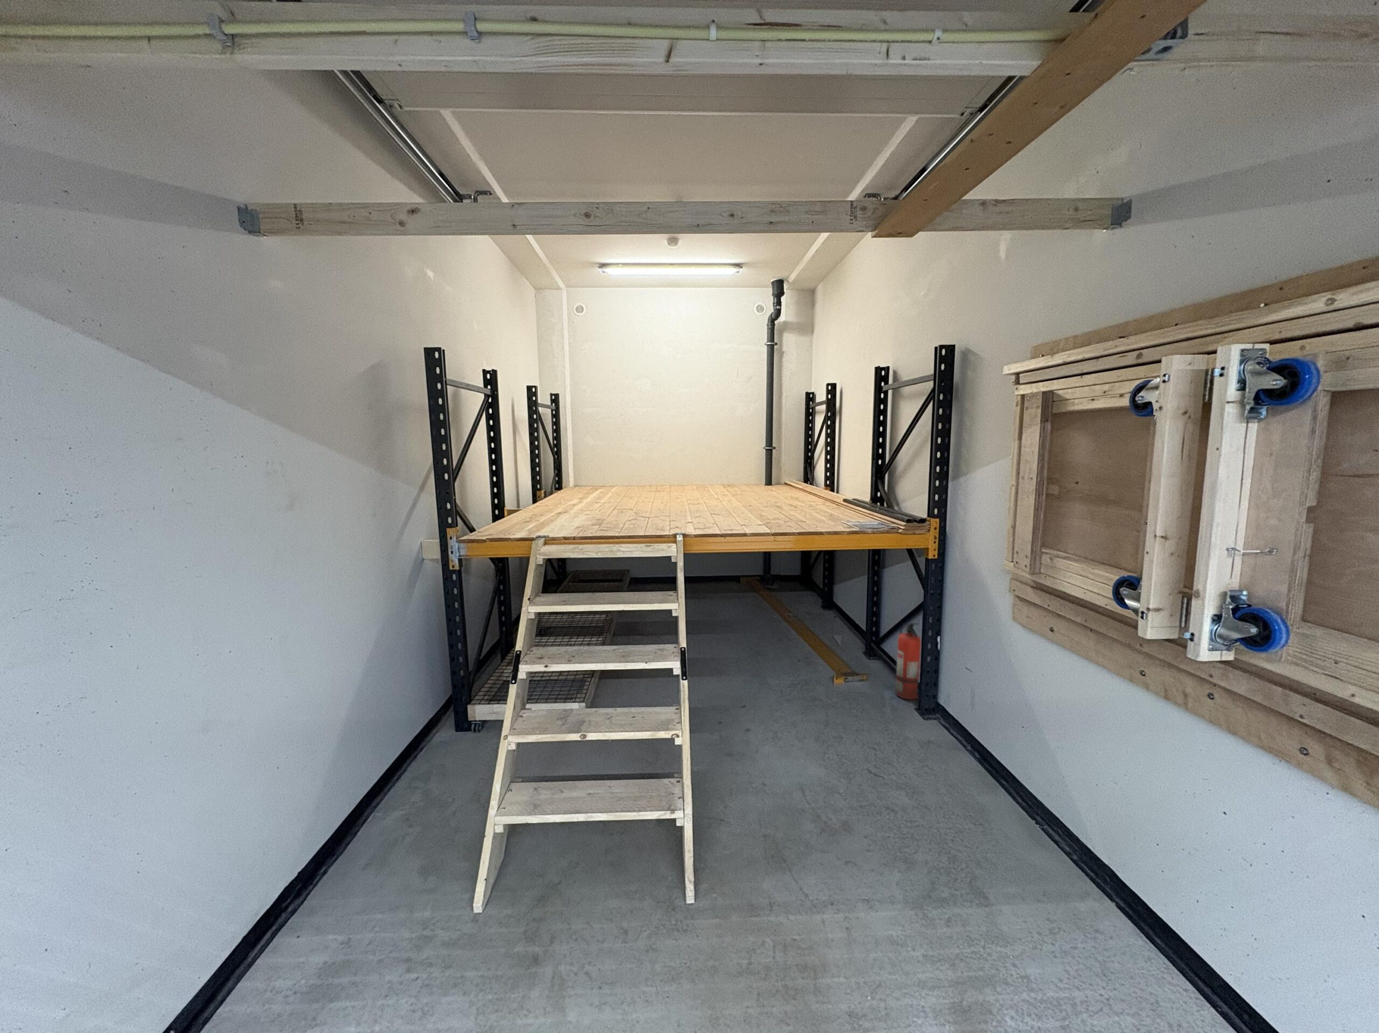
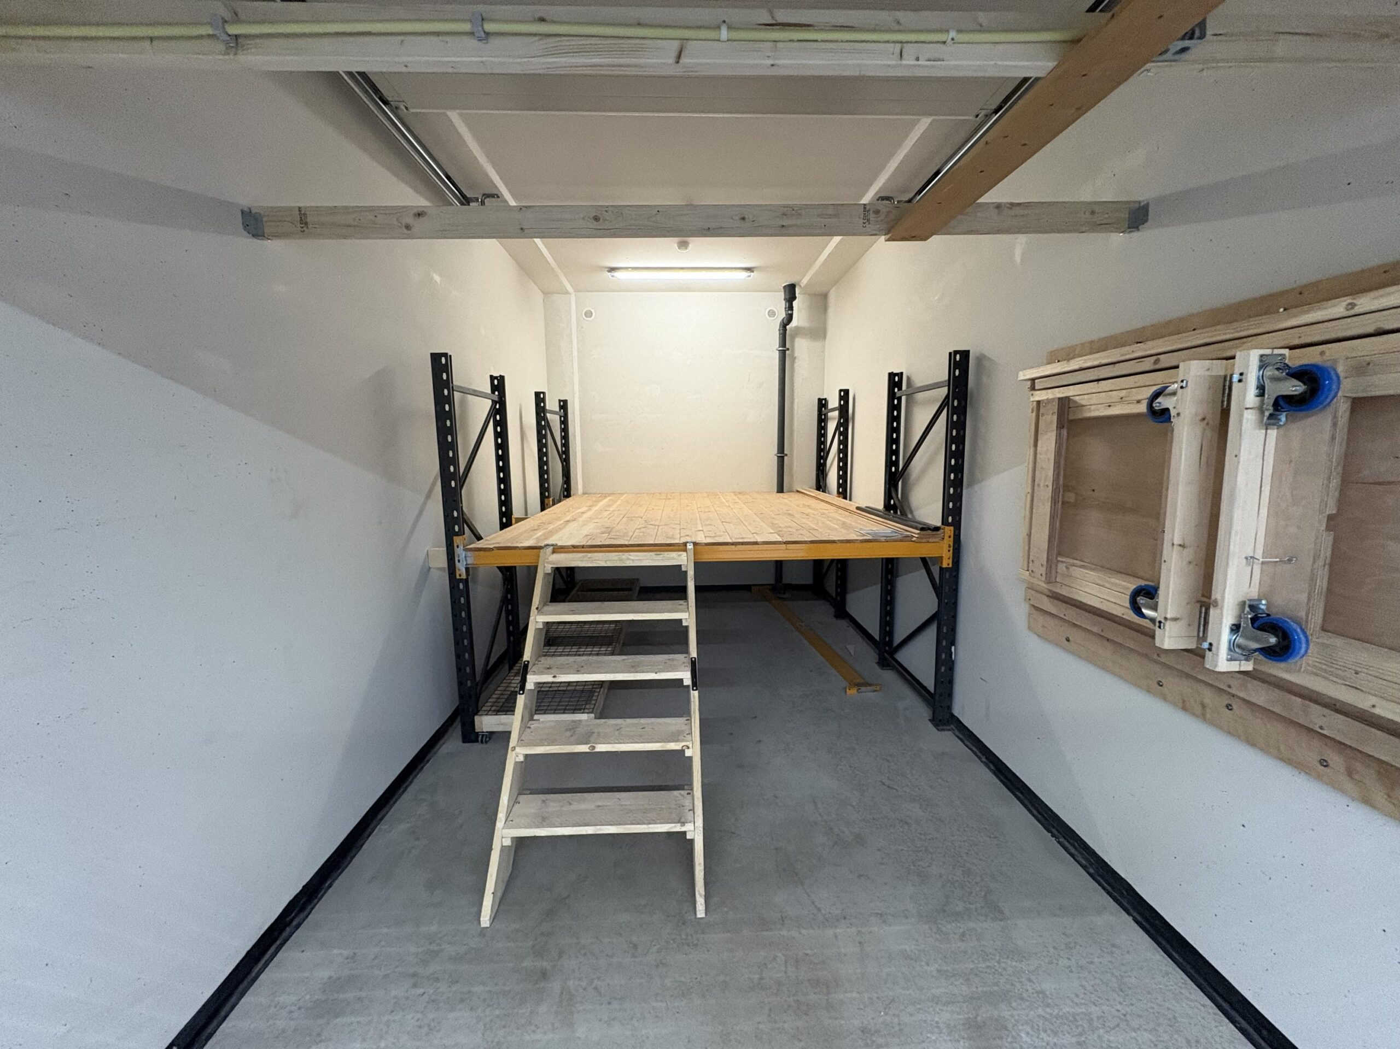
- fire extinguisher (908, 655)
